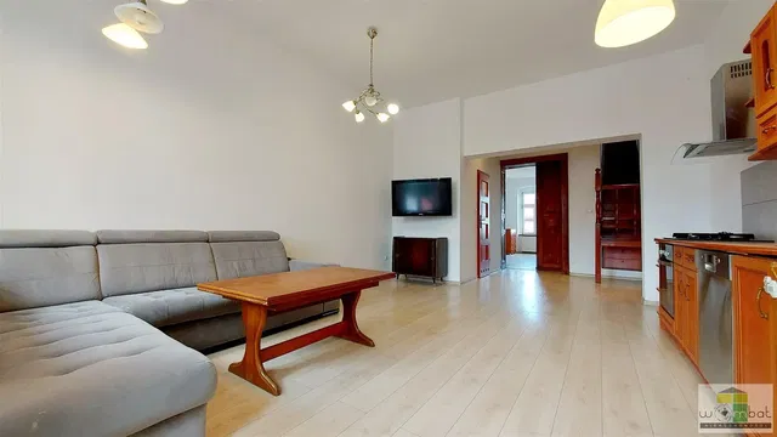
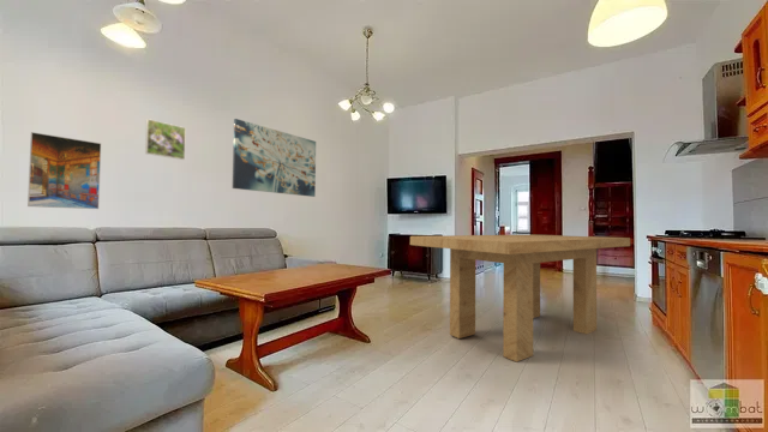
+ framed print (166, 139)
+ wall art (278, 162)
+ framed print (66, 173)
+ dining table (515, 283)
